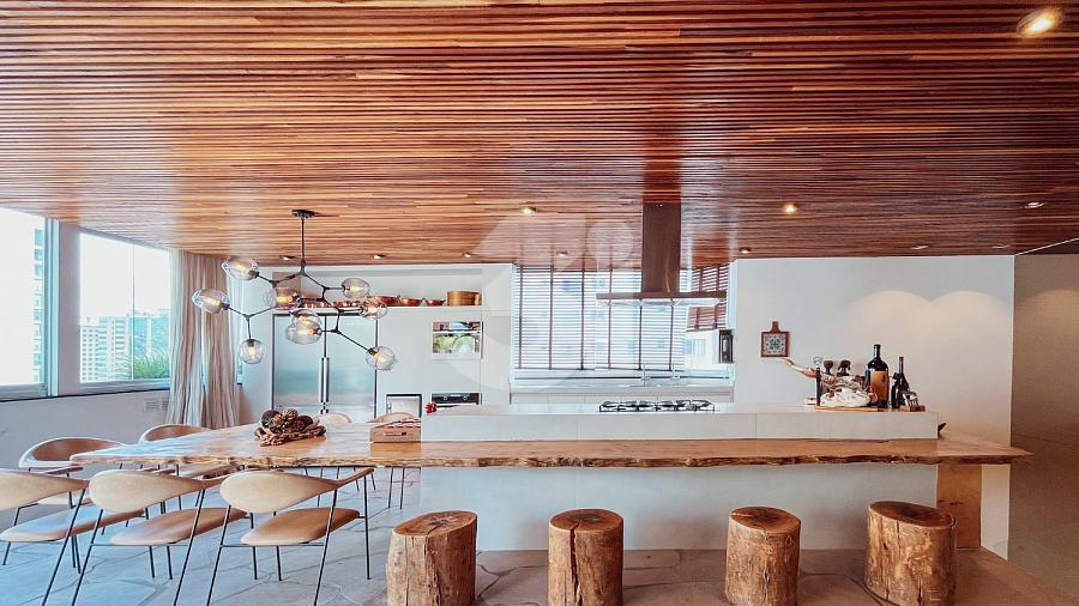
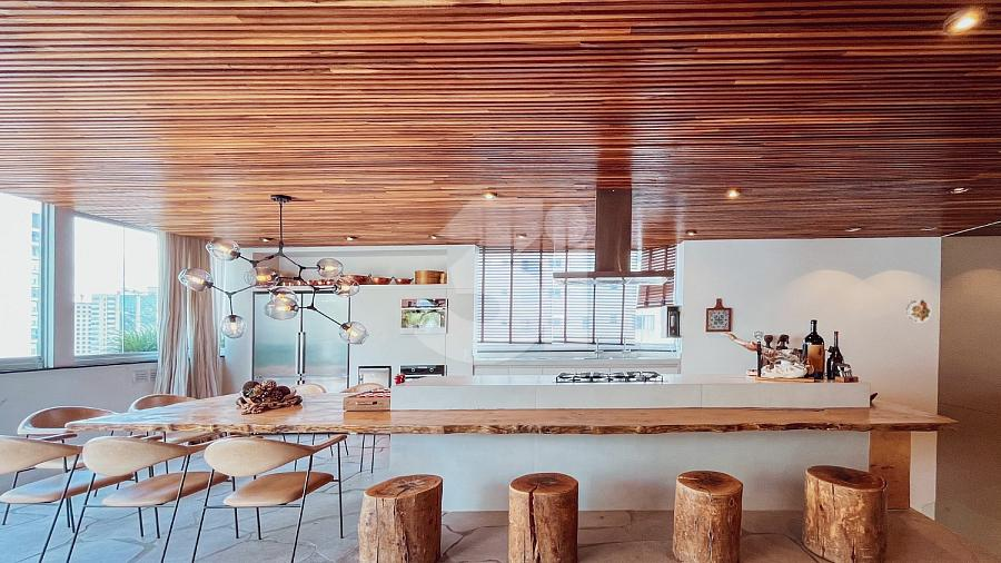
+ decorative plate (918, 310)
